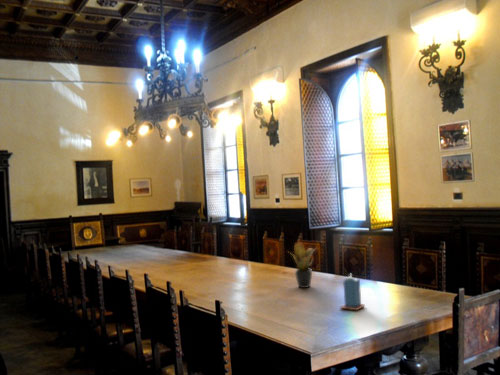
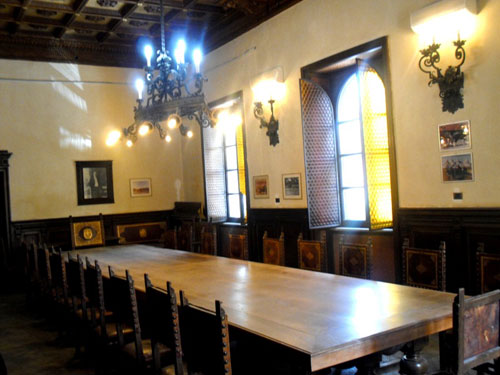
- potted plant (304, 262)
- candle (351, 291)
